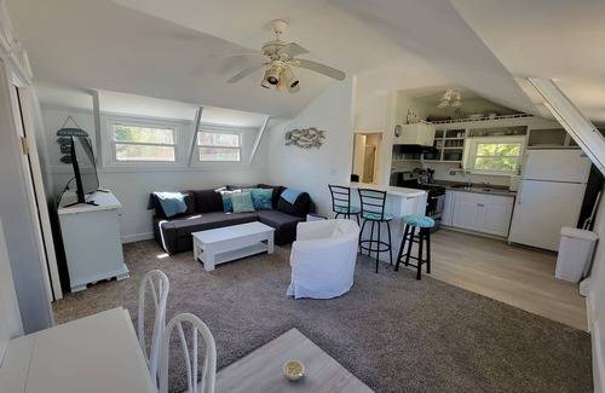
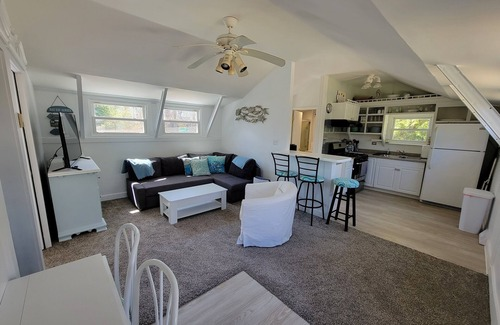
- legume (294, 370)
